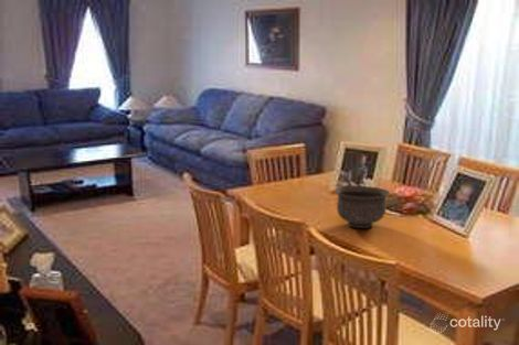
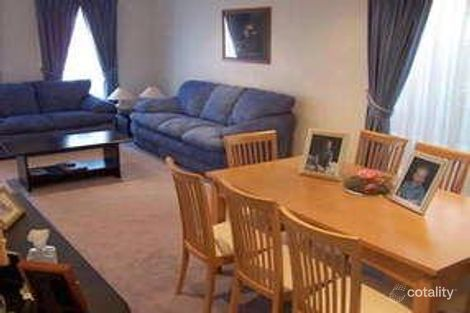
- bowl (361, 207)
